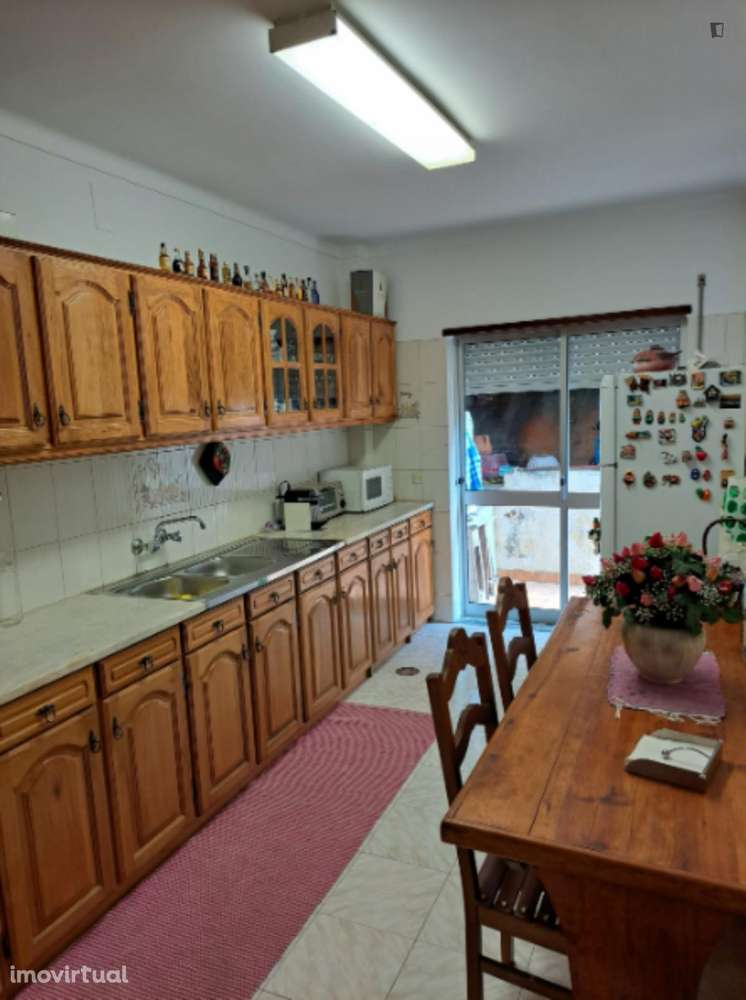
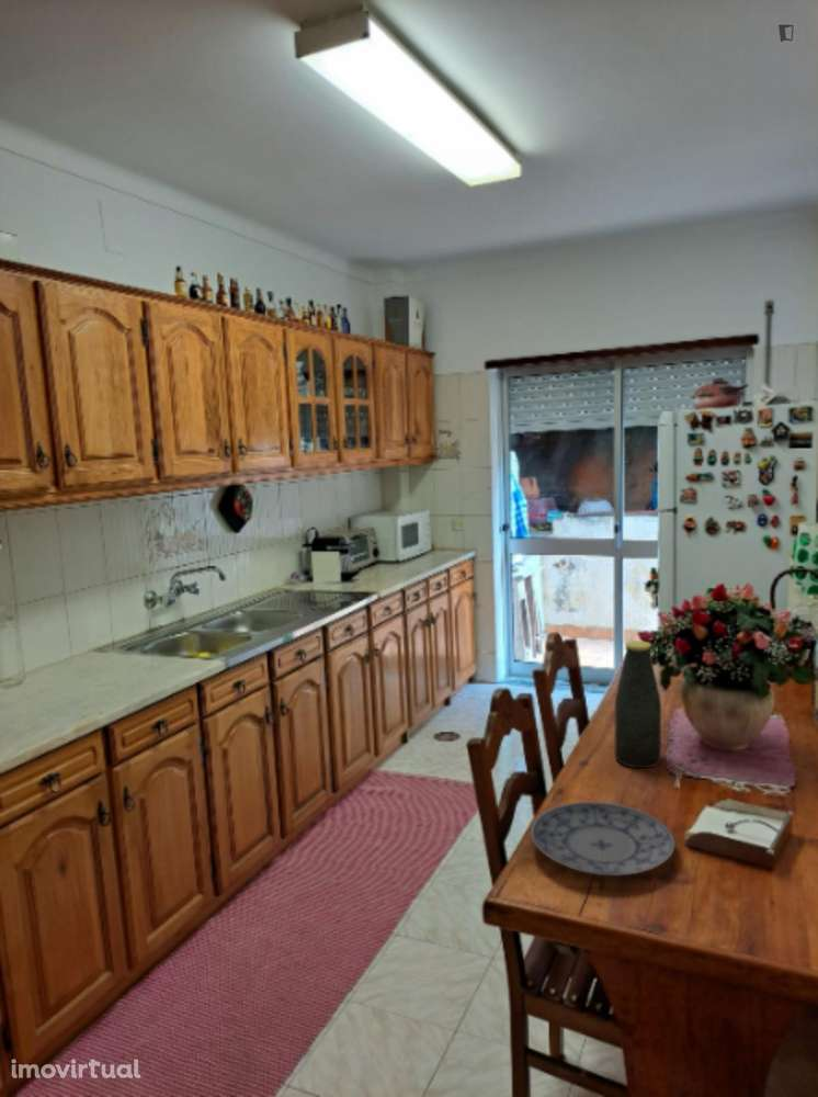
+ bottle (637, 702)
+ plate (601, 841)
